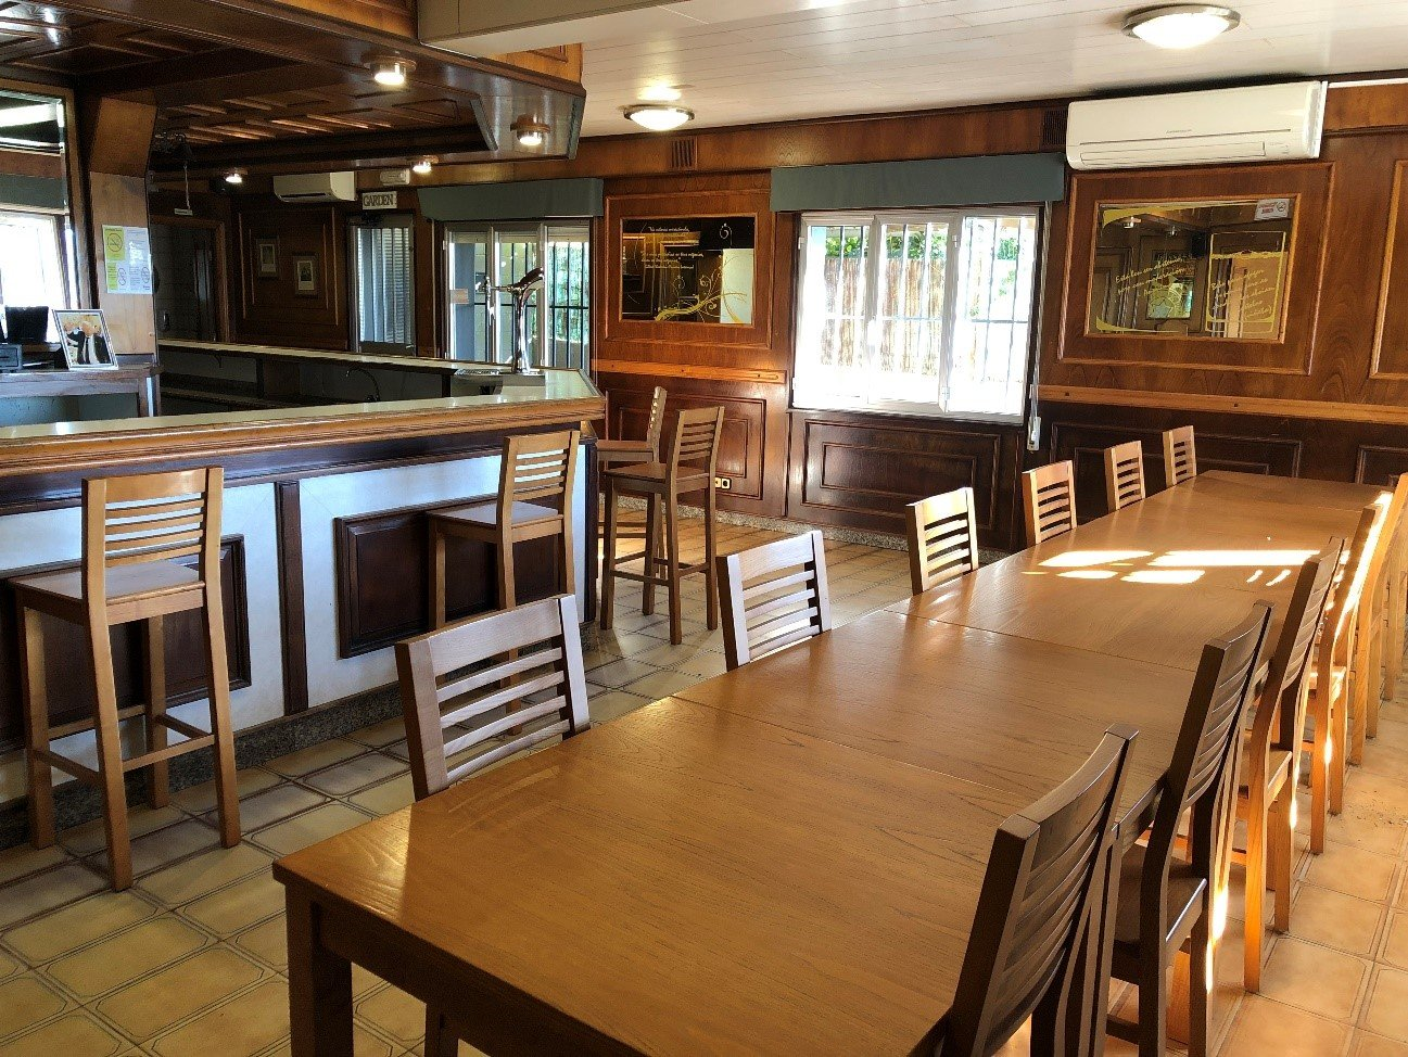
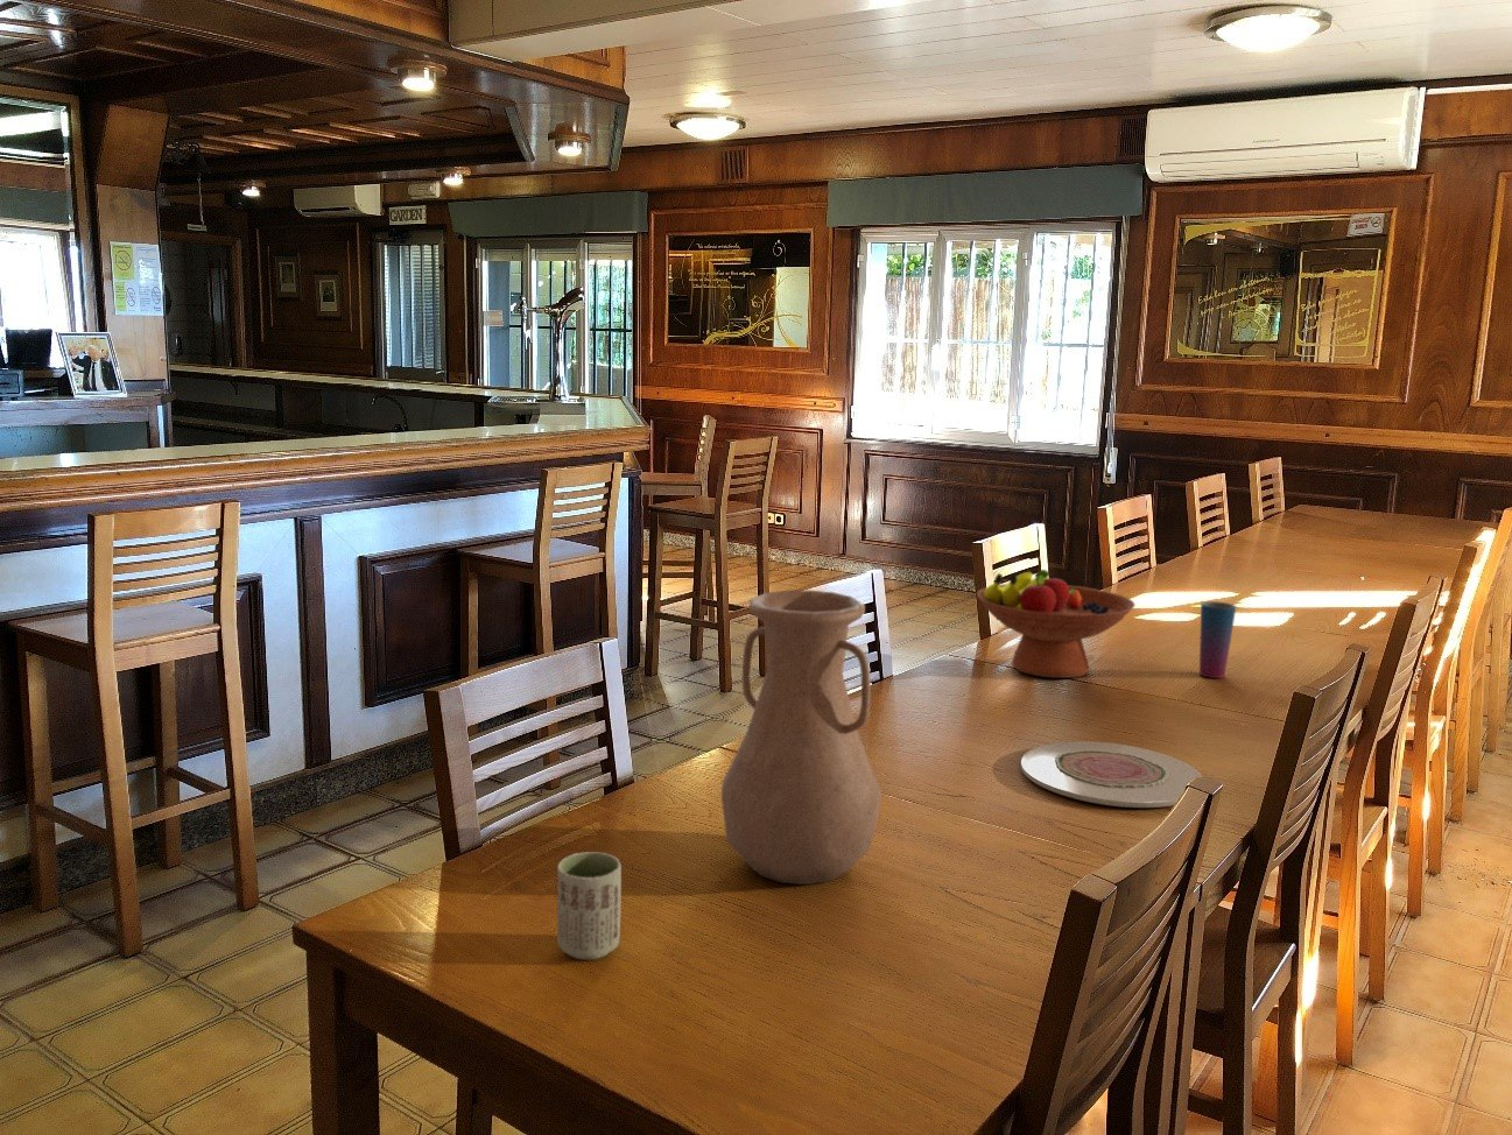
+ vase (803, 734)
+ cup (589, 905)
+ cup (1215, 640)
+ plate (1110, 770)
+ fruit bowl (1053, 620)
